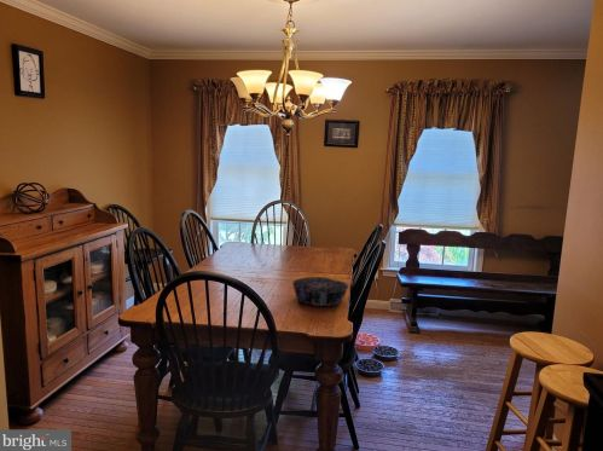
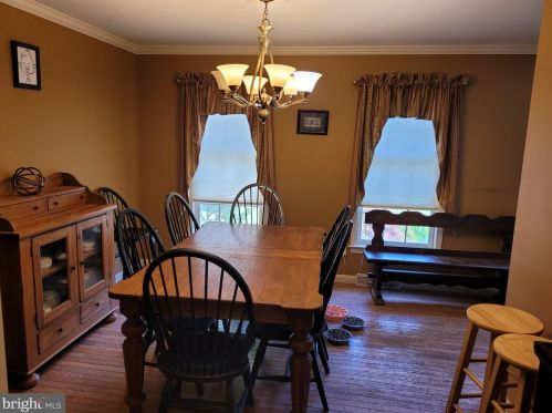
- decorative bowl (319, 291)
